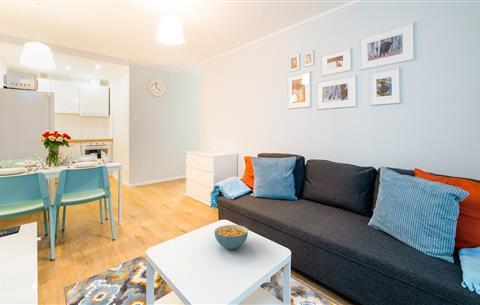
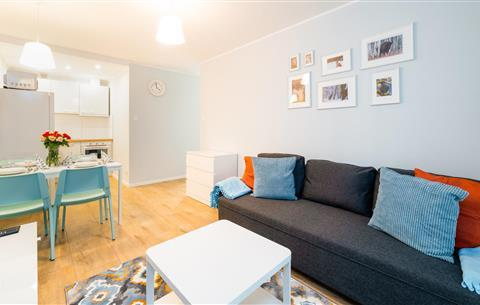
- cereal bowl (231, 238)
